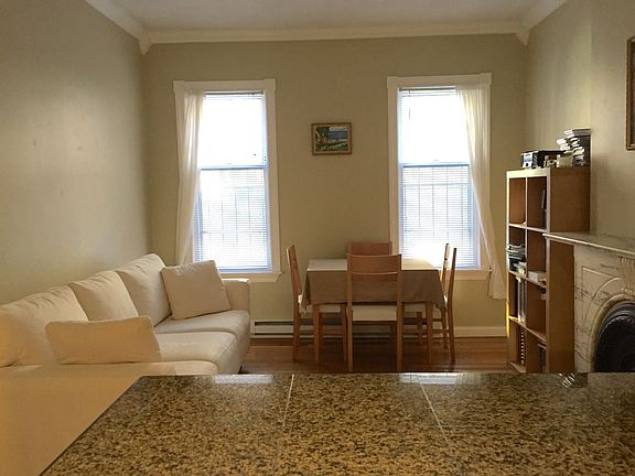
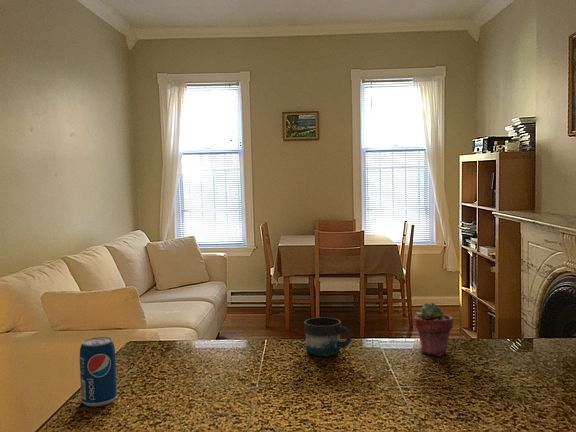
+ mug (327, 336)
+ beverage can (98, 371)
+ potted succulent (433, 327)
